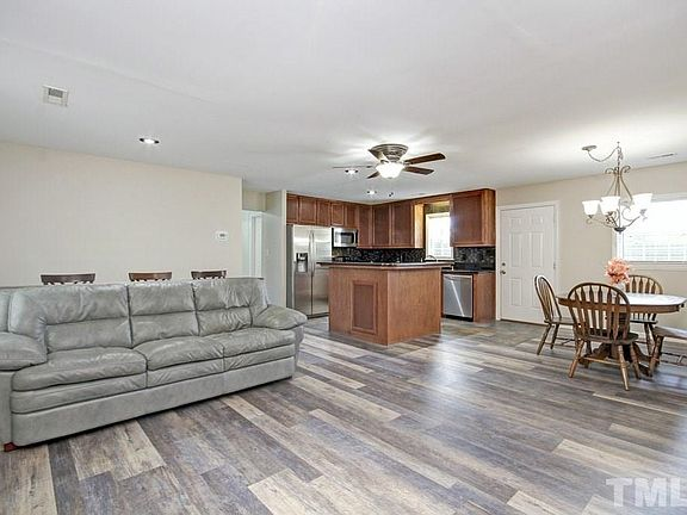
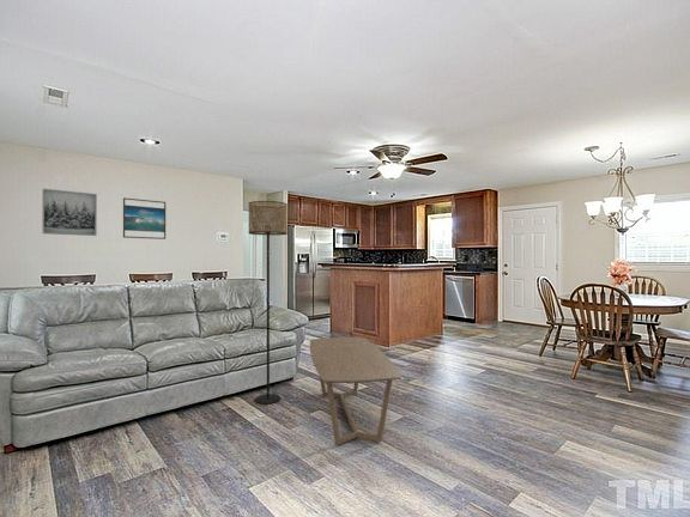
+ wall art (69, 213)
+ floor lamp (267, 300)
+ coffee table (347, 382)
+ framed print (145, 219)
